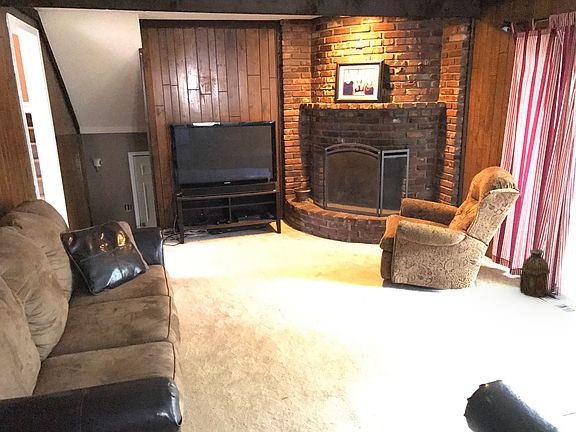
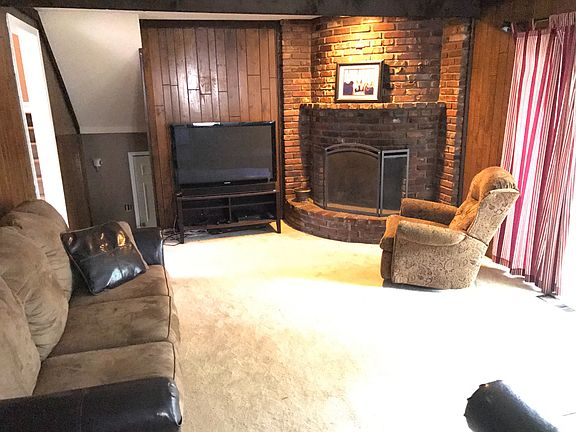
- lantern (535, 271)
